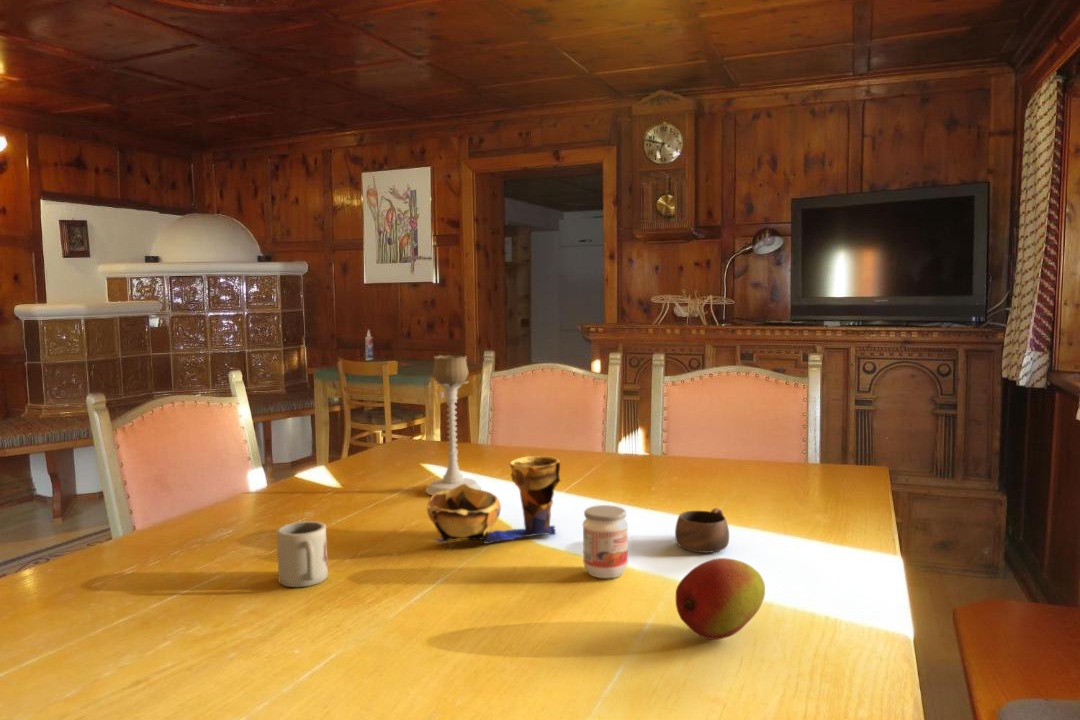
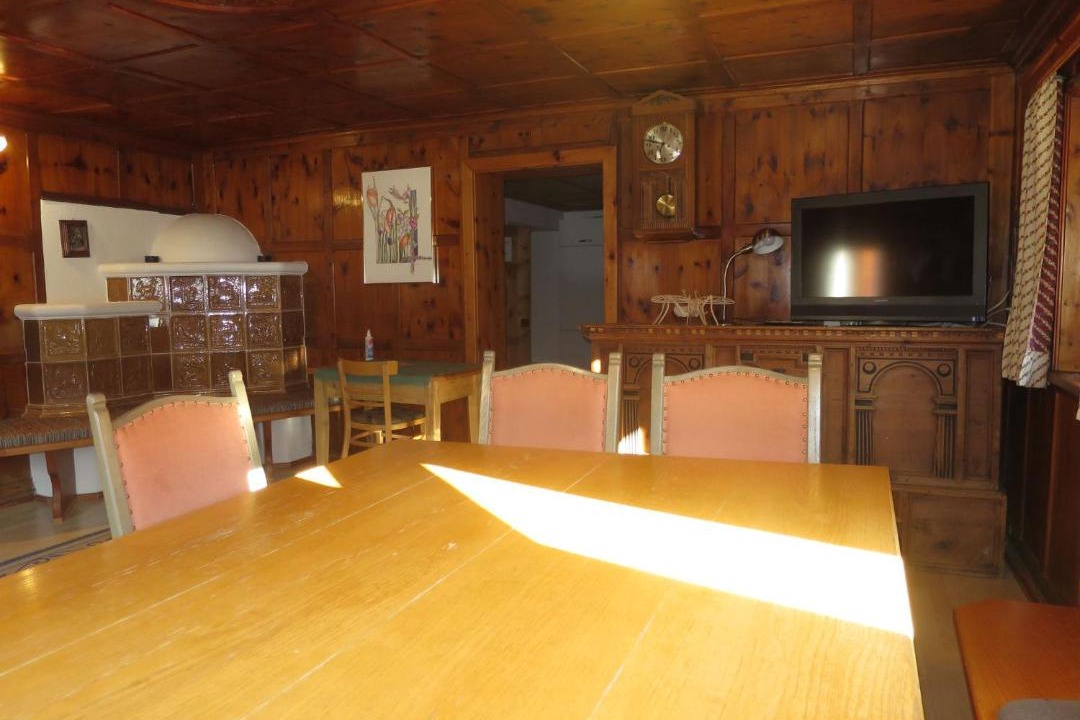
- jam (605, 541)
- cup (707, 529)
- fruit (718, 597)
- decorative bowl (496, 503)
- cup (304, 555)
- candle holder (451, 423)
